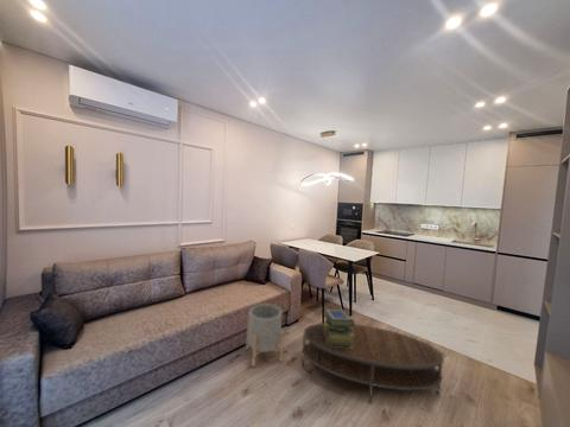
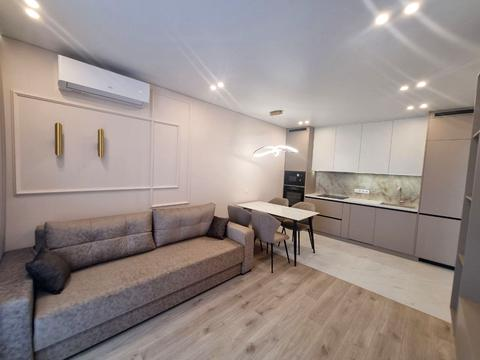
- coffee table (367, 359)
- stack of books (337, 325)
- planter (264, 332)
